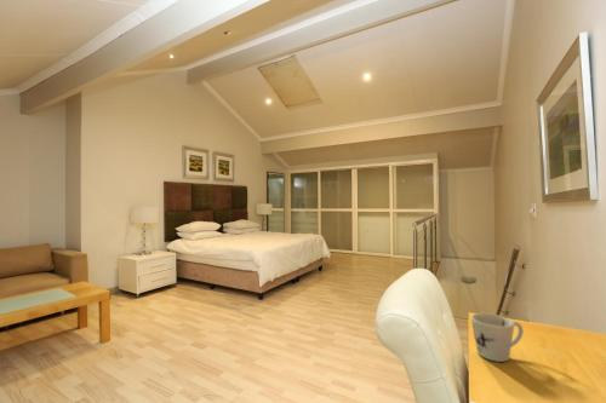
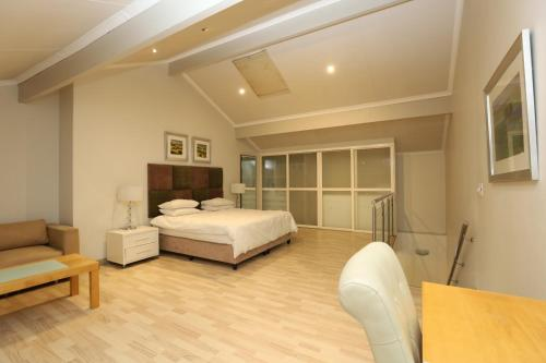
- mug (499, 336)
